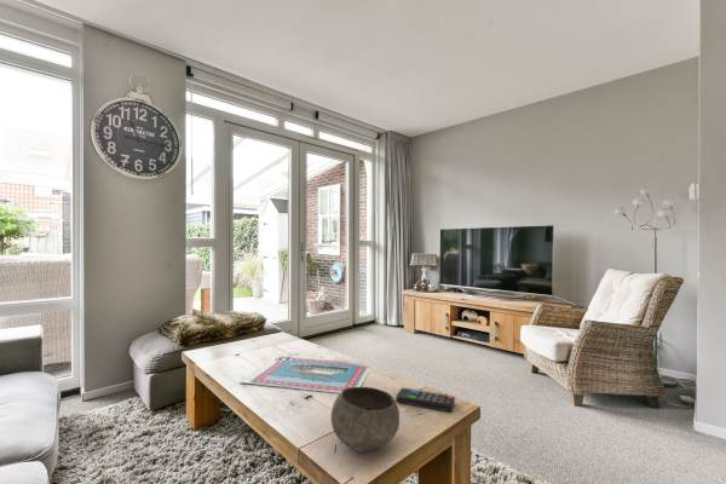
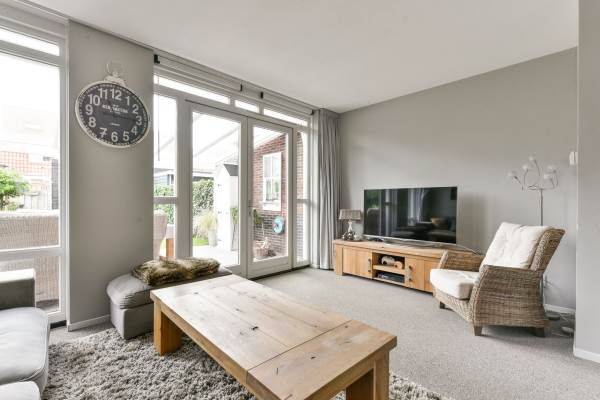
- bowl (365, 419)
- remote control (425, 398)
- postcard (311, 371)
